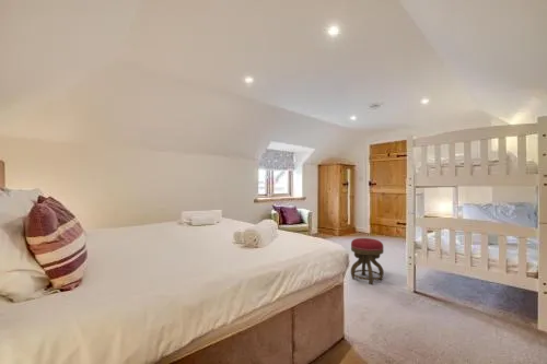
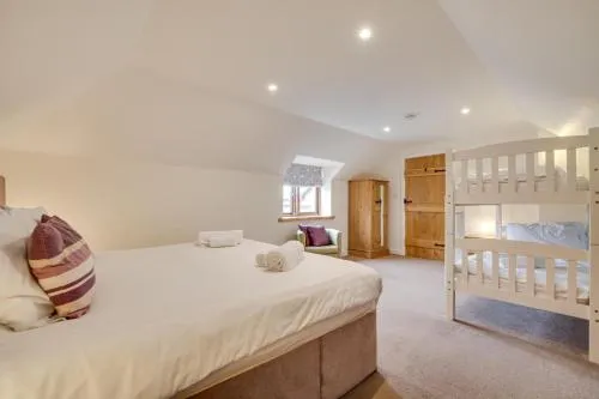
- stool (366, 259)
